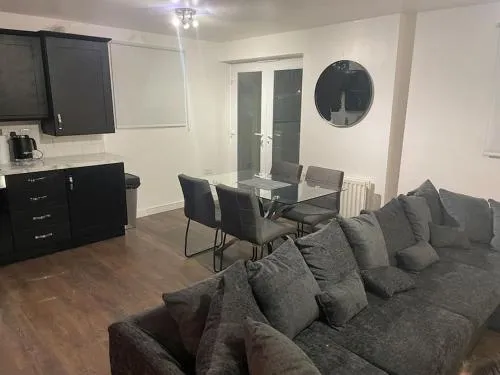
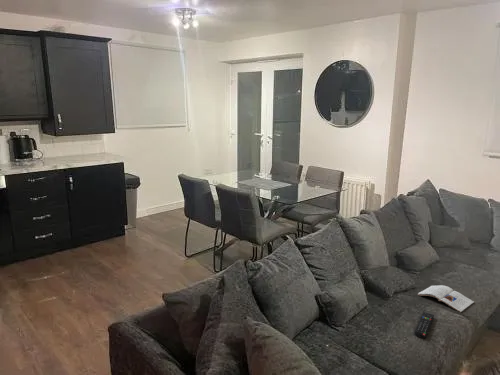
+ magazine (445, 295)
+ remote control (424, 324)
